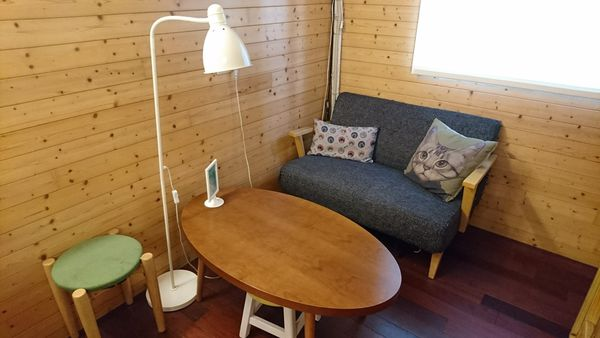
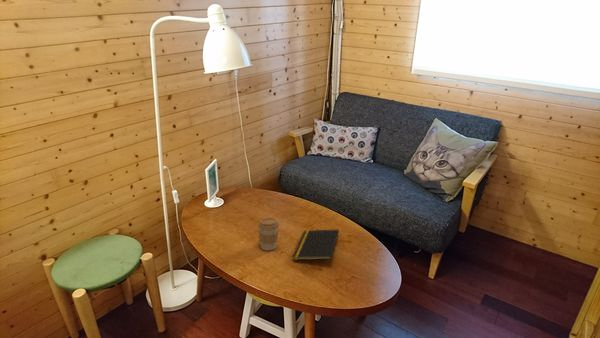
+ coffee cup (268, 233)
+ notepad (316, 243)
